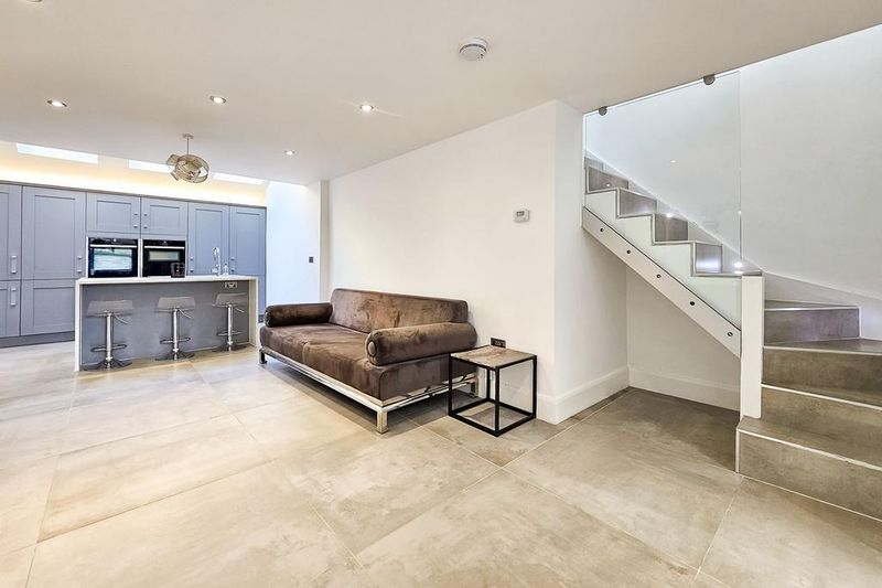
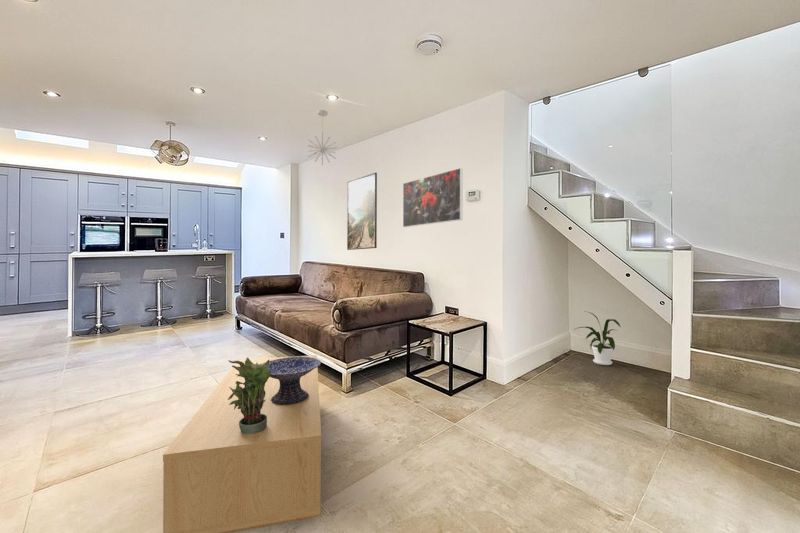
+ potted plant (247, 391)
+ decorative bowl (289, 380)
+ pendant light (322, 137)
+ coffee table (267, 423)
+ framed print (430, 200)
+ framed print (361, 213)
+ house plant (600, 337)
